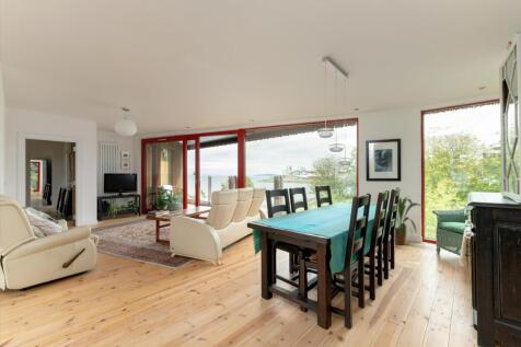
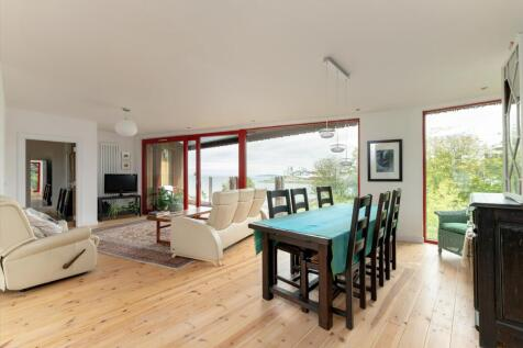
- house plant (405, 218)
